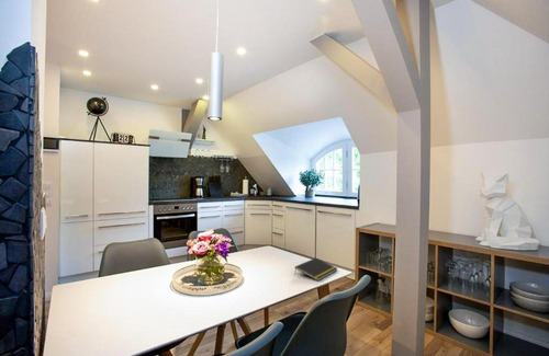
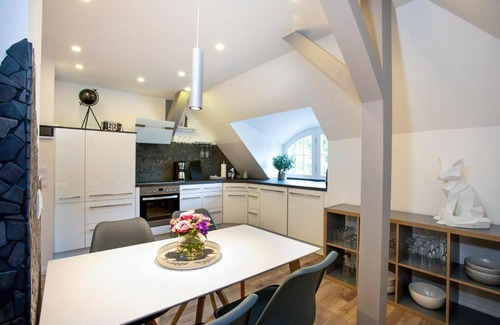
- notepad (316, 267)
